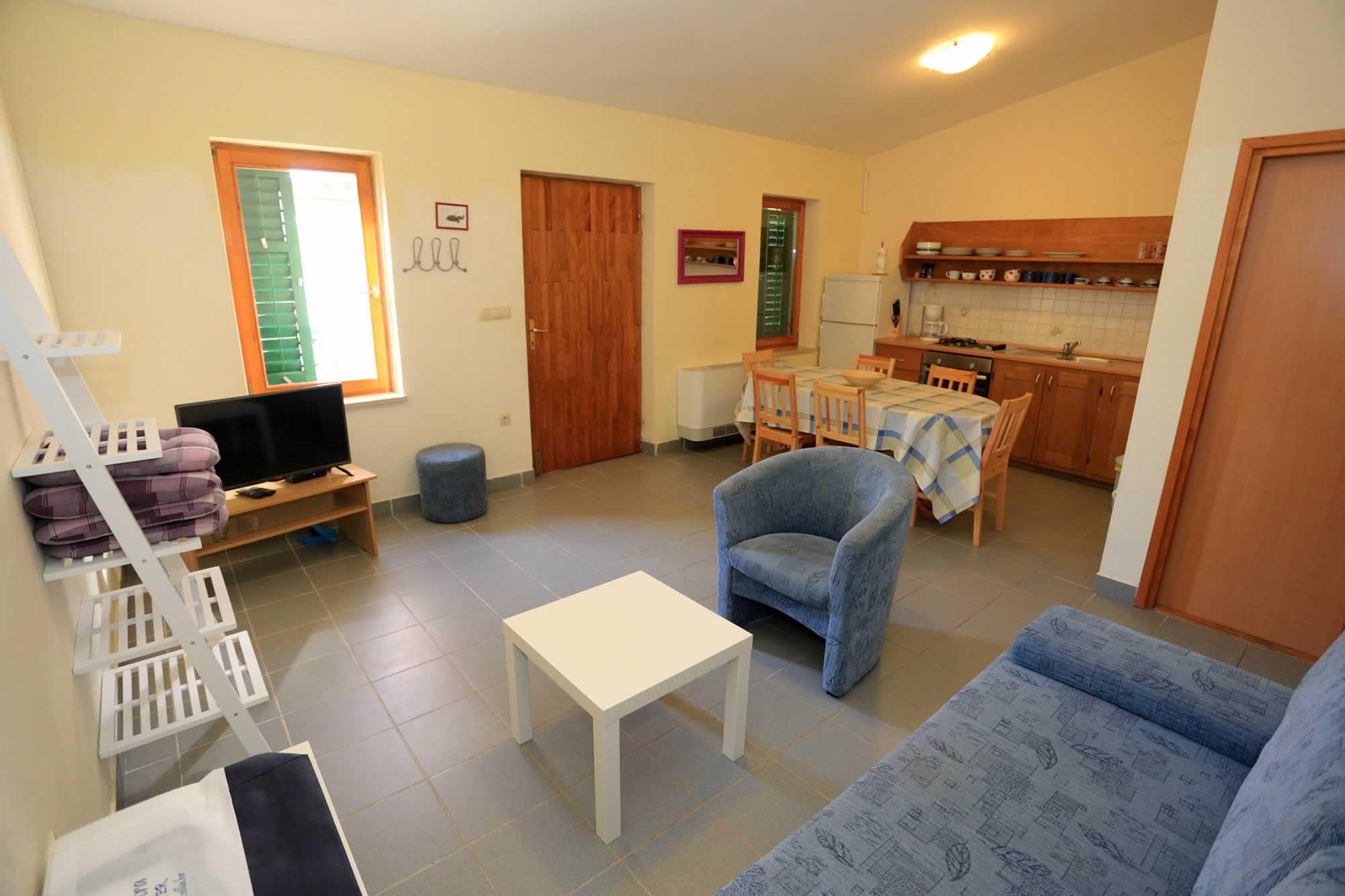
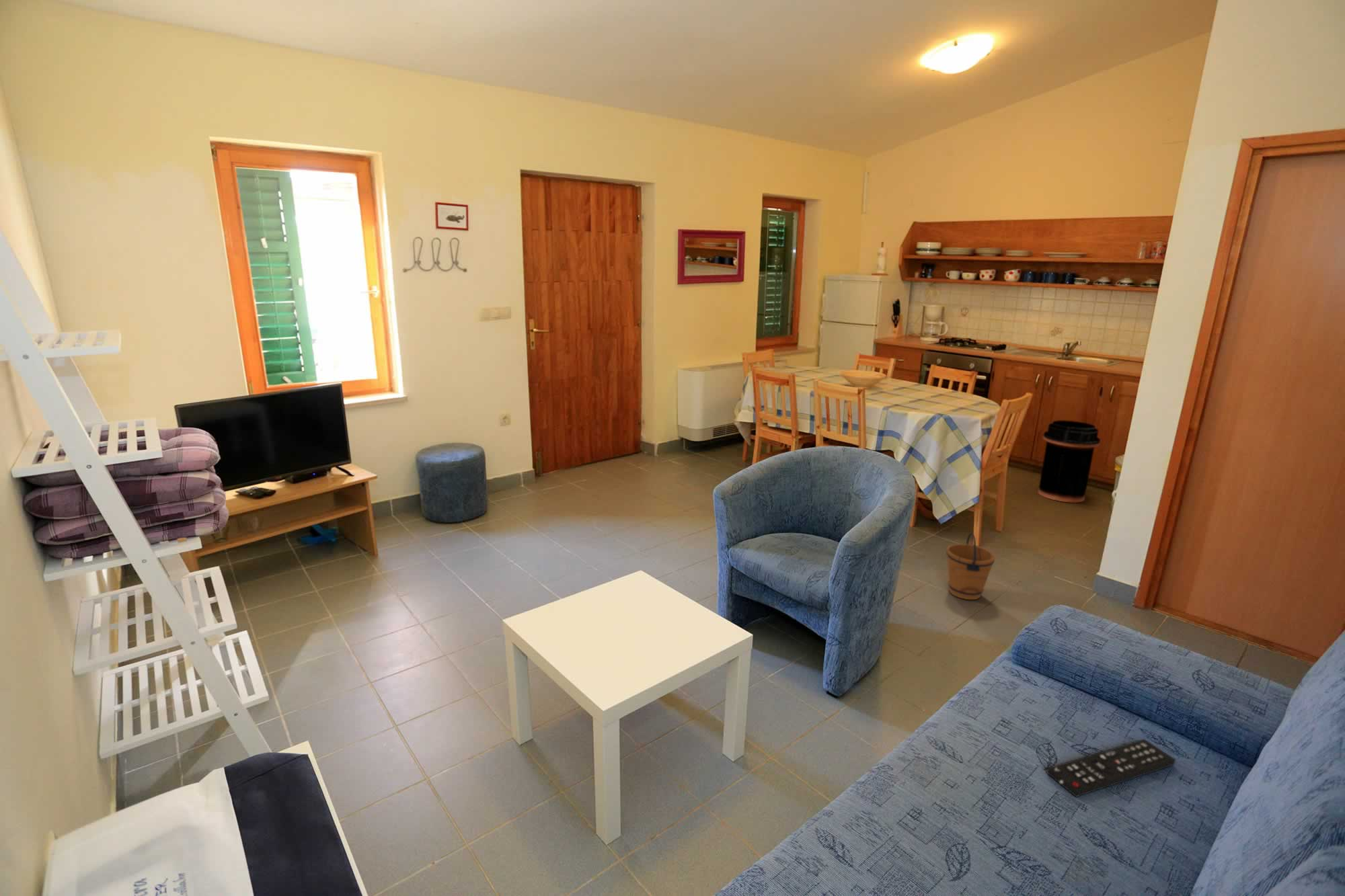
+ bucket (968, 564)
+ remote control (1111, 766)
+ trash can (1067, 460)
